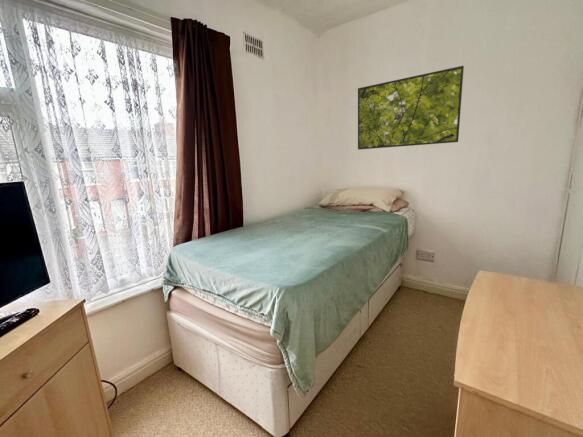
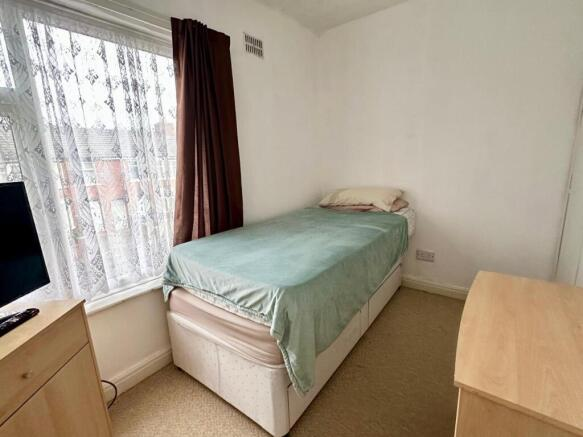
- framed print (404, 113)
